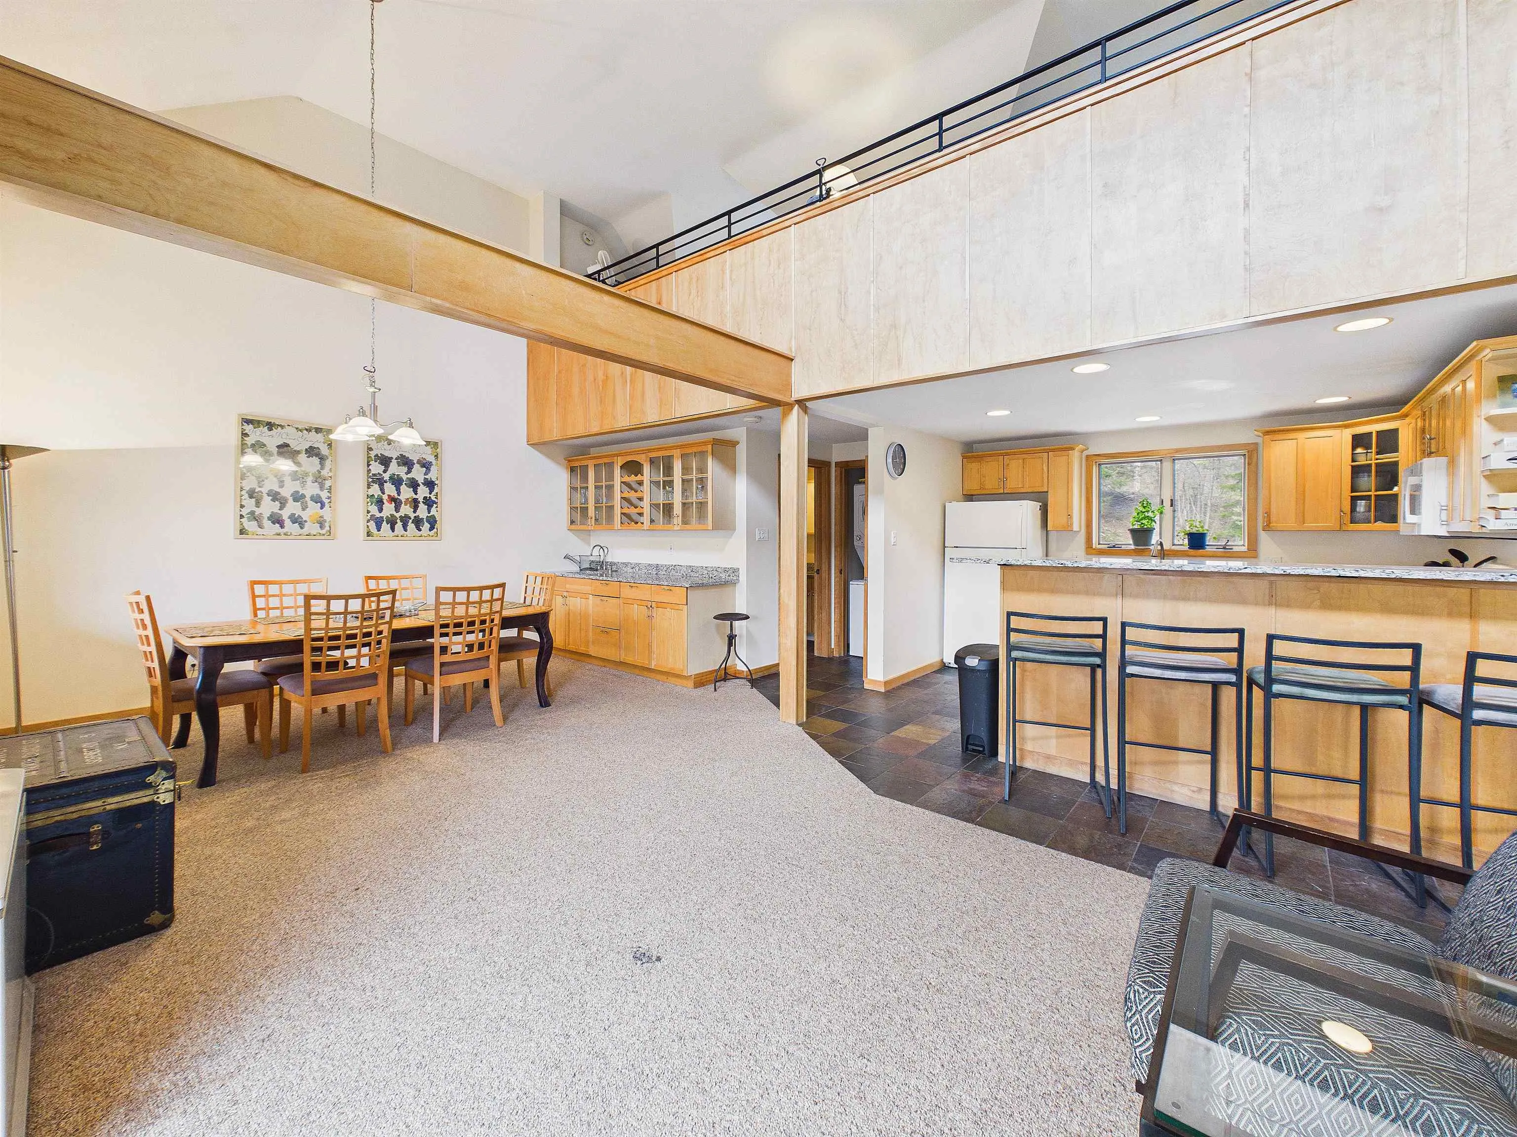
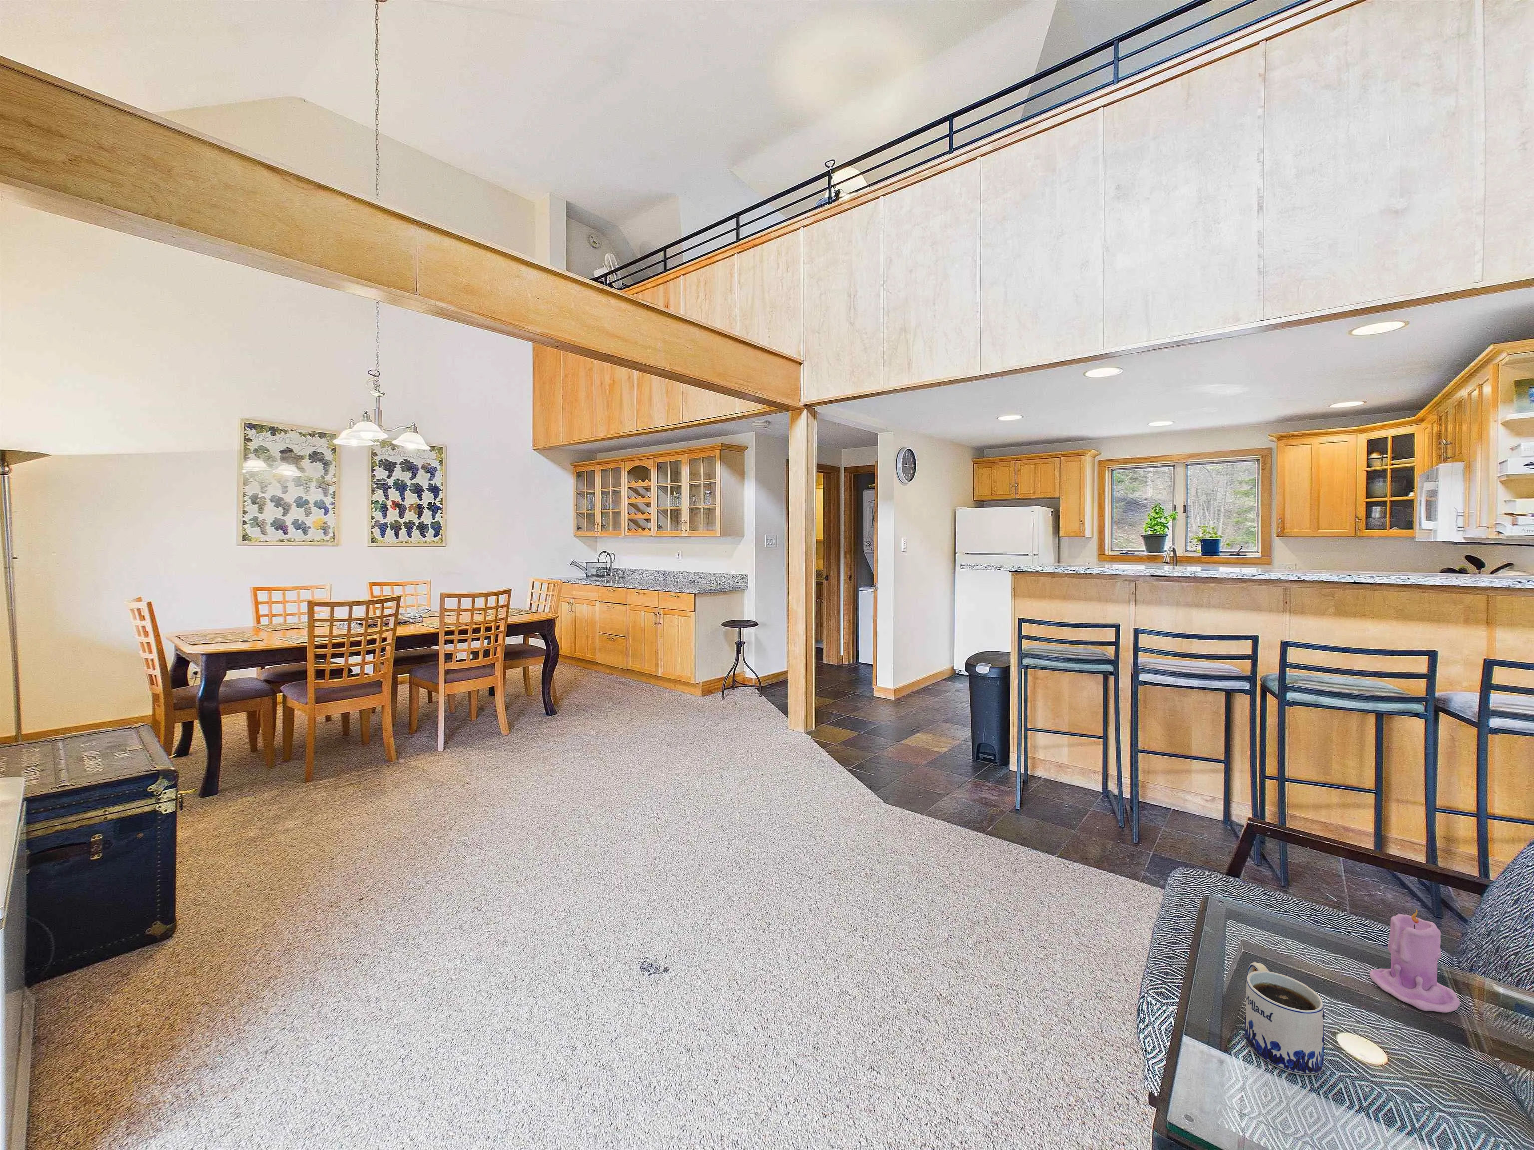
+ candle (1416, 951)
+ mug (1278, 1013)
